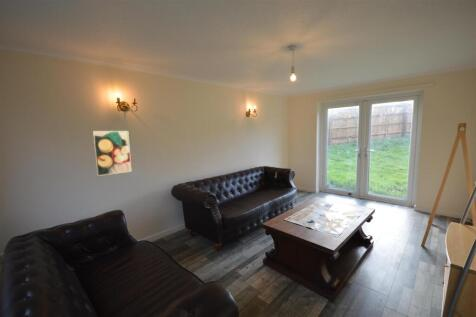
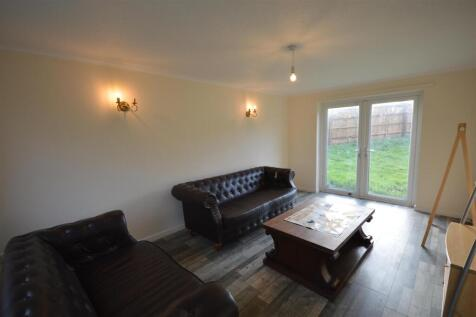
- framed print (113, 152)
